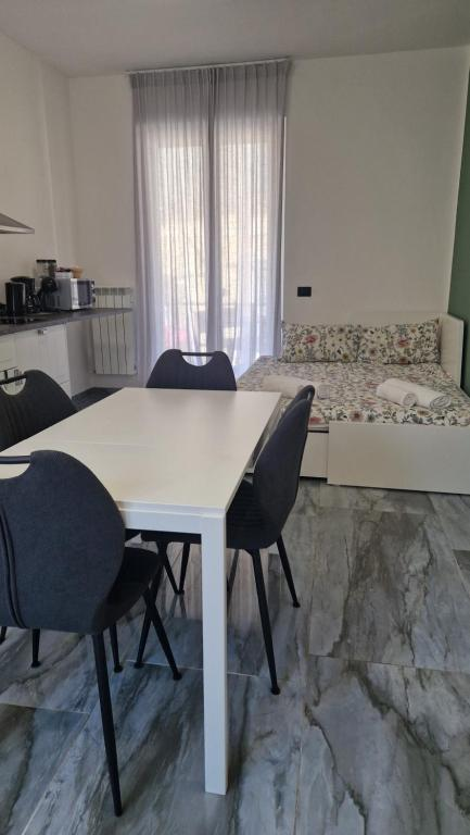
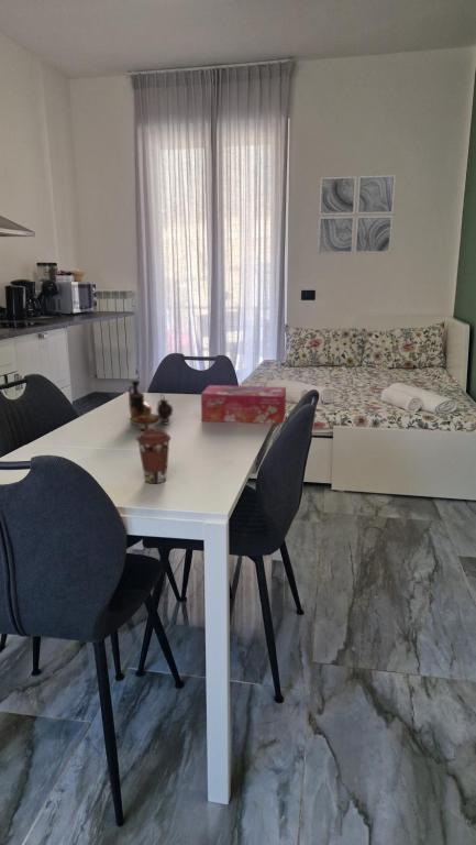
+ tissue box (244, 404)
+ wall art (354, 213)
+ coffee cup (154, 457)
+ vase (148, 405)
